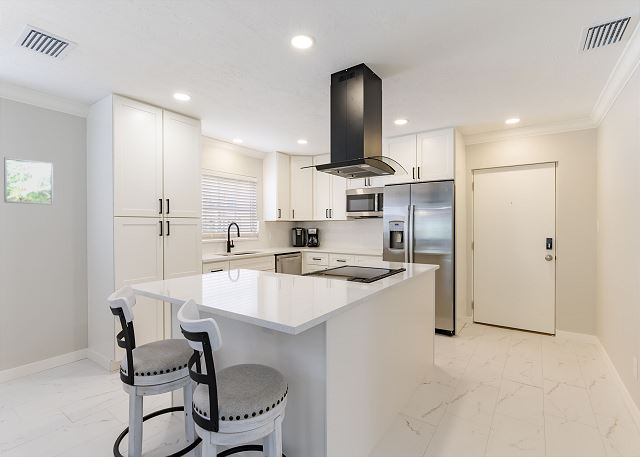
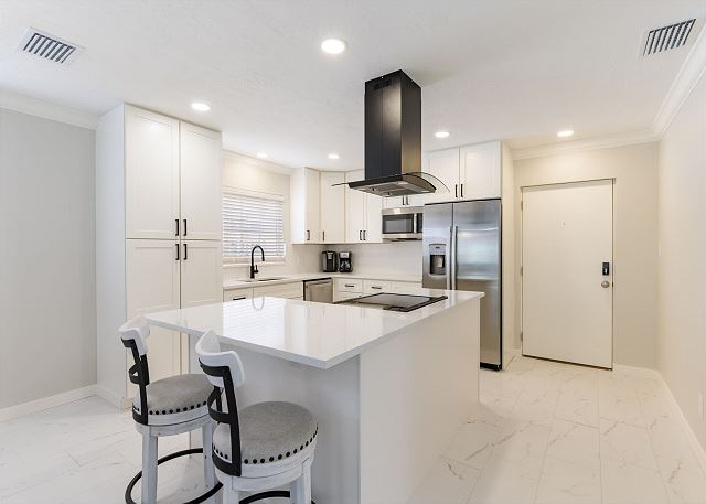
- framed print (29, 181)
